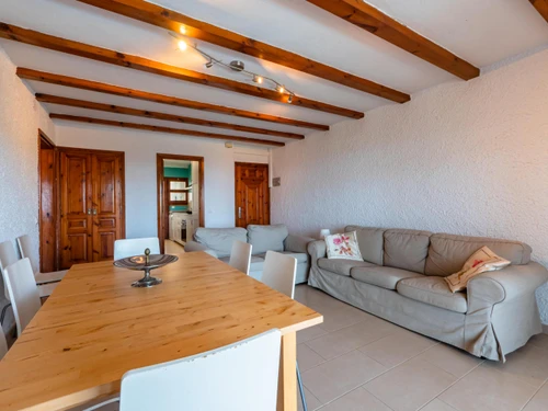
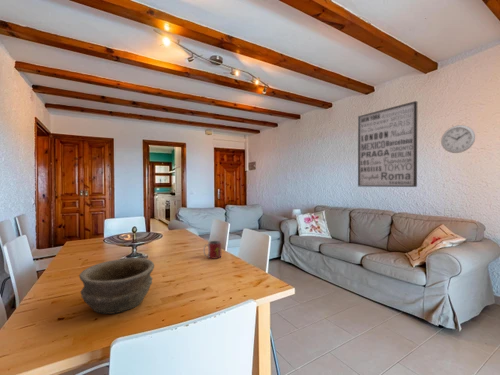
+ mug (212, 249)
+ wall clock (457, 139)
+ wall art (384, 148)
+ bowl (119, 285)
